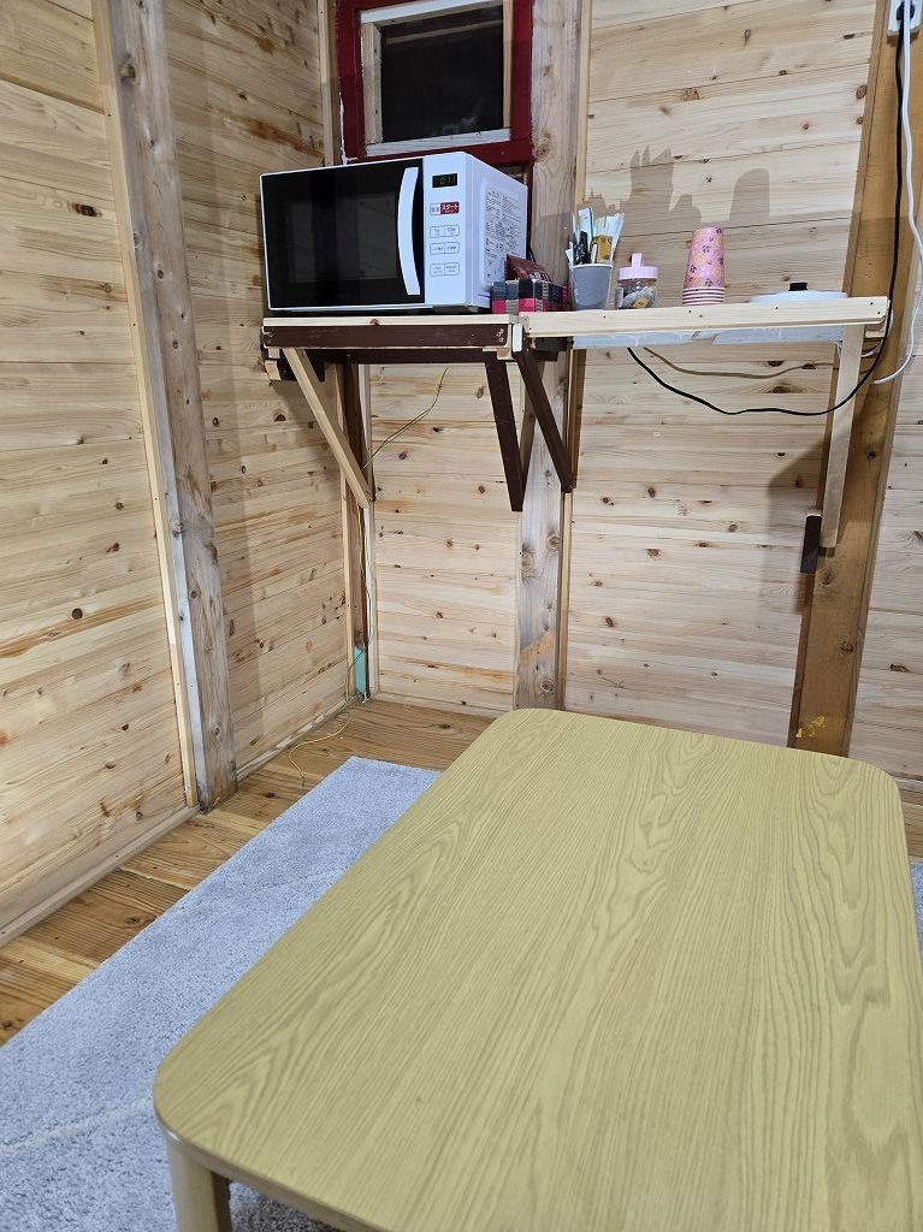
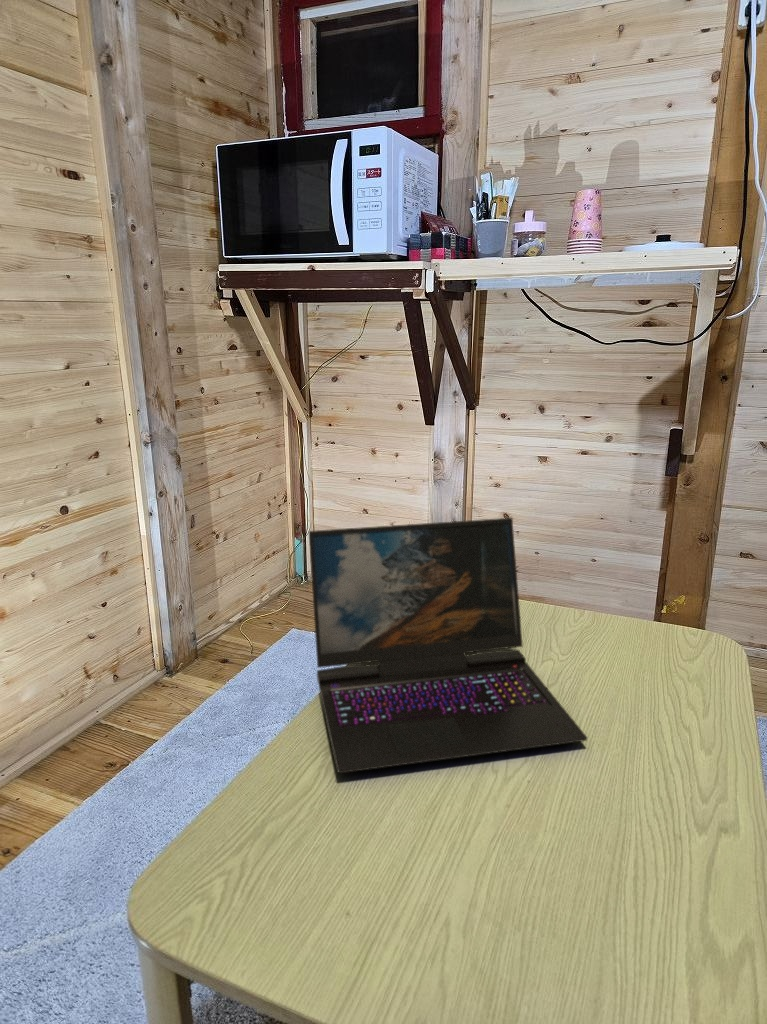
+ laptop (436, 630)
